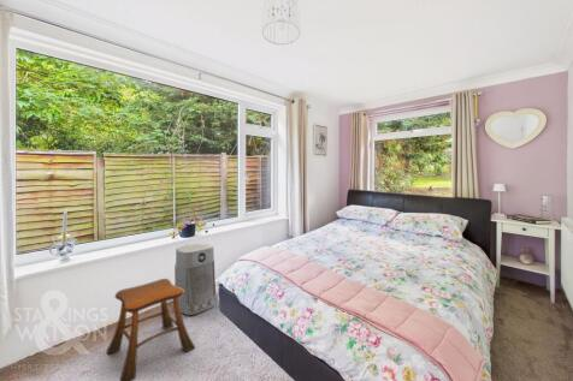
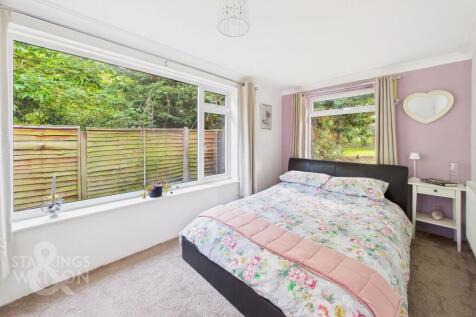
- air purifier (194, 275)
- stool (150, 317)
